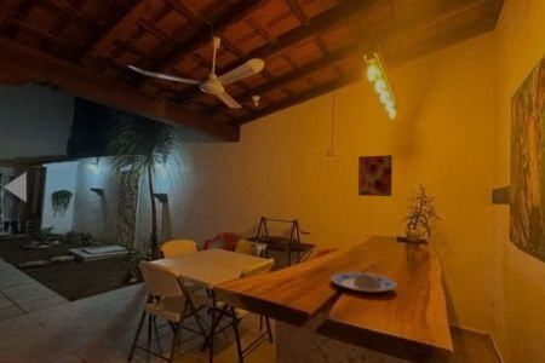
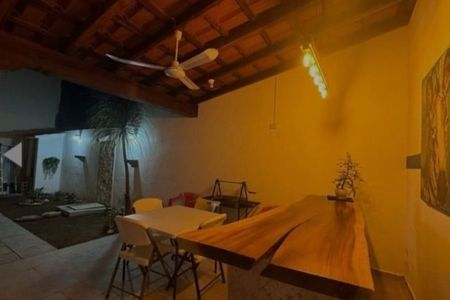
- wall art (374, 175)
- plate (362, 280)
